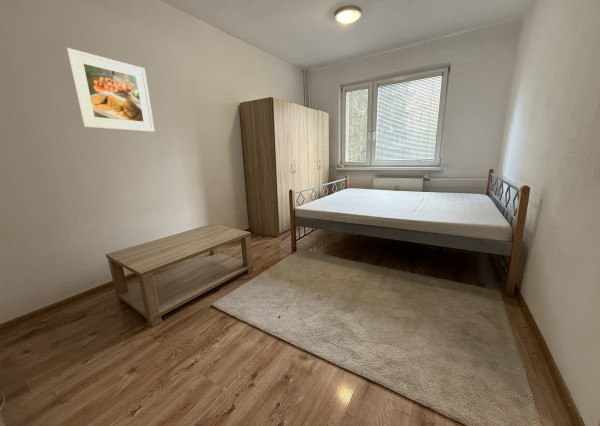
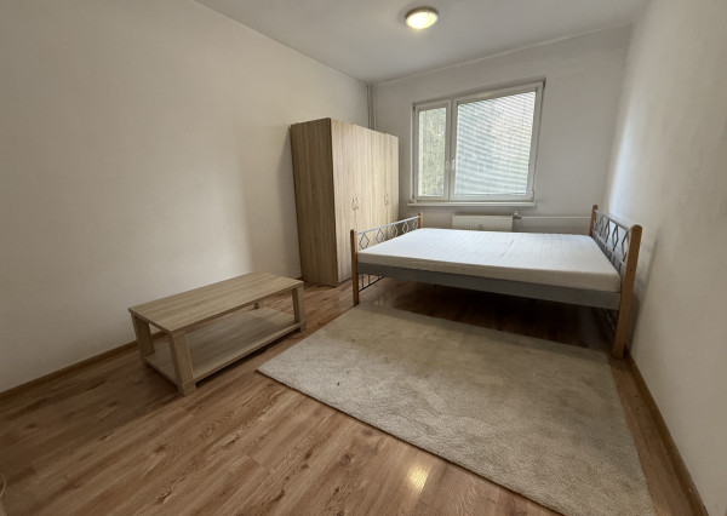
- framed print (116, 95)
